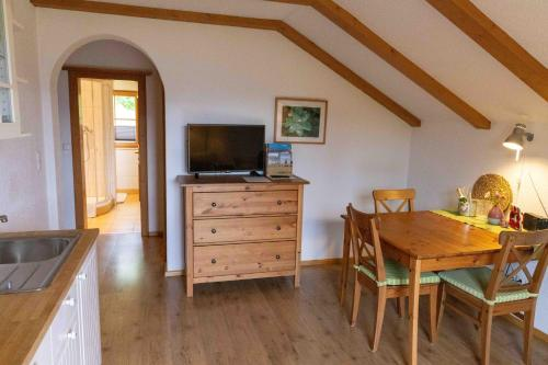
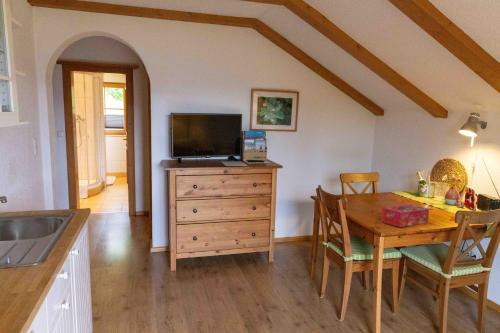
+ tissue box (405, 215)
